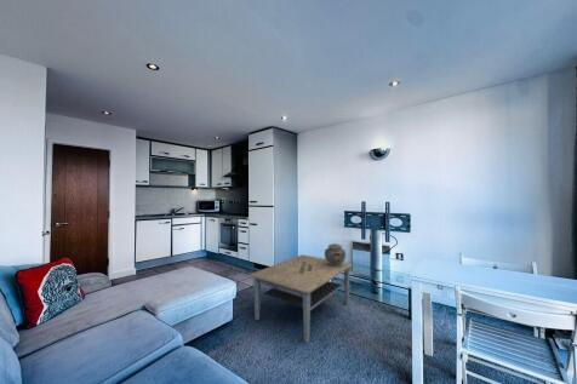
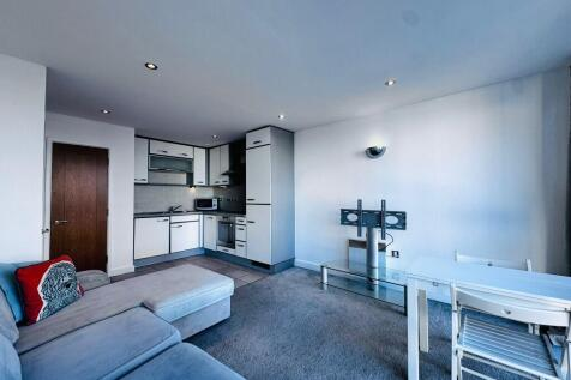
- decorative sphere (335, 254)
- coffee table (304, 290)
